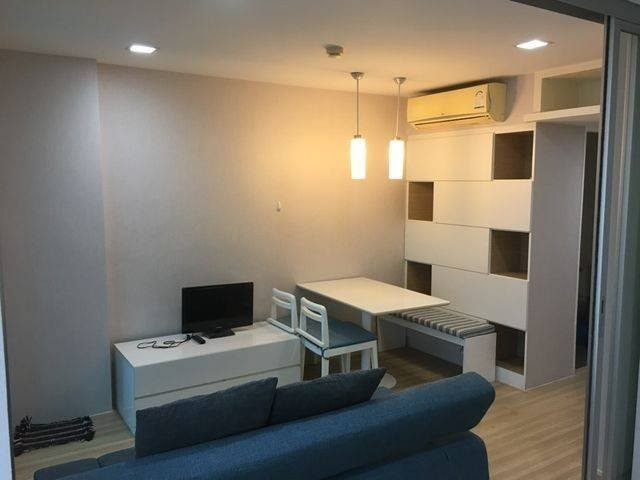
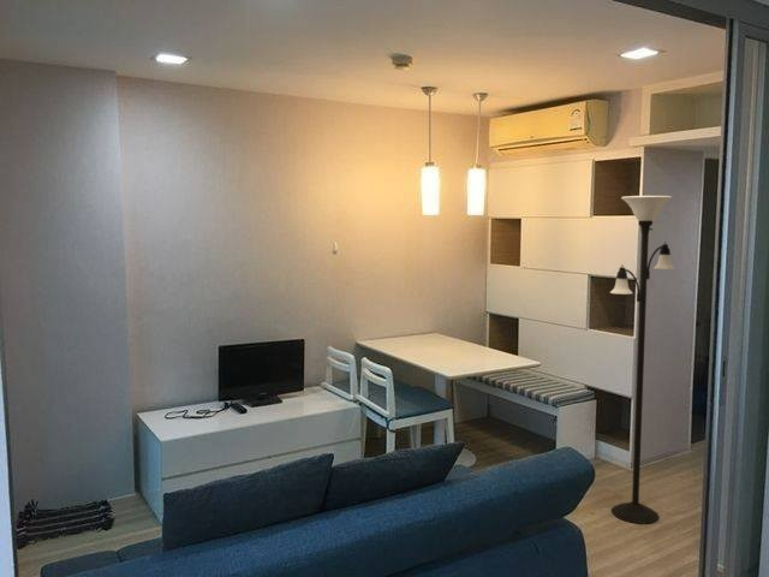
+ floor lamp (640, 358)
